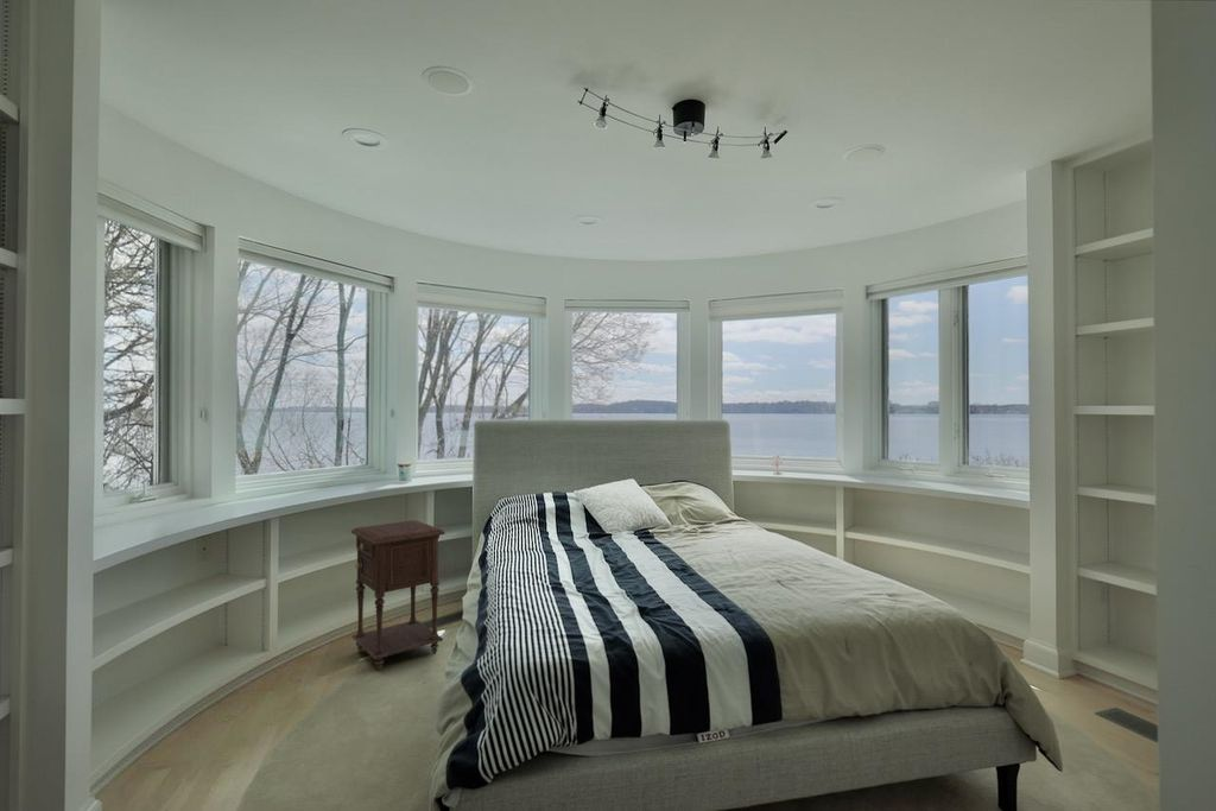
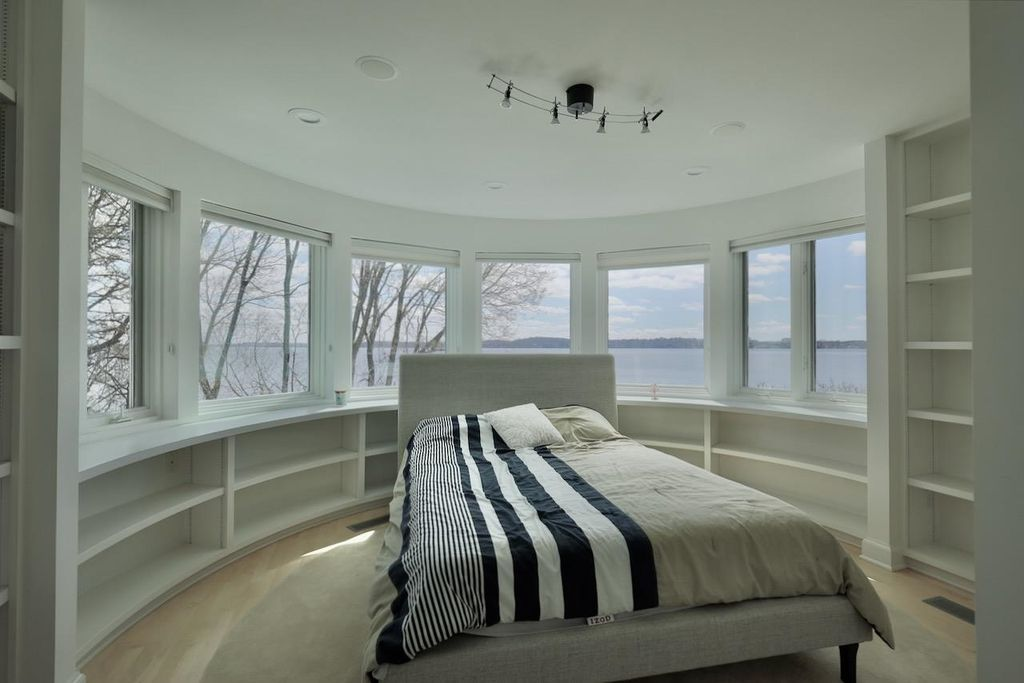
- nightstand (397, 589)
